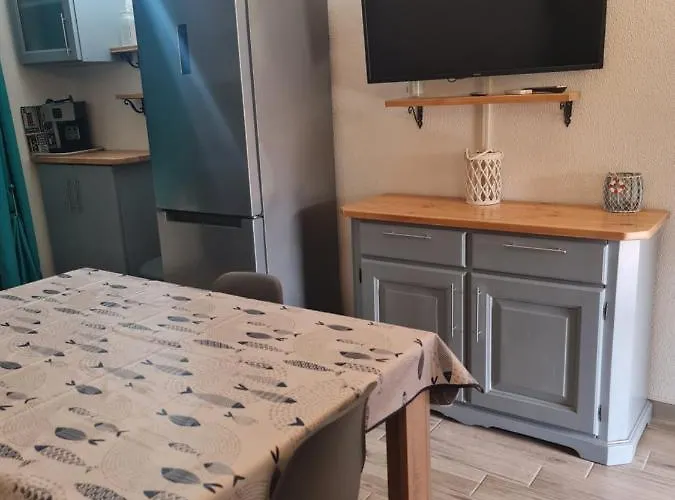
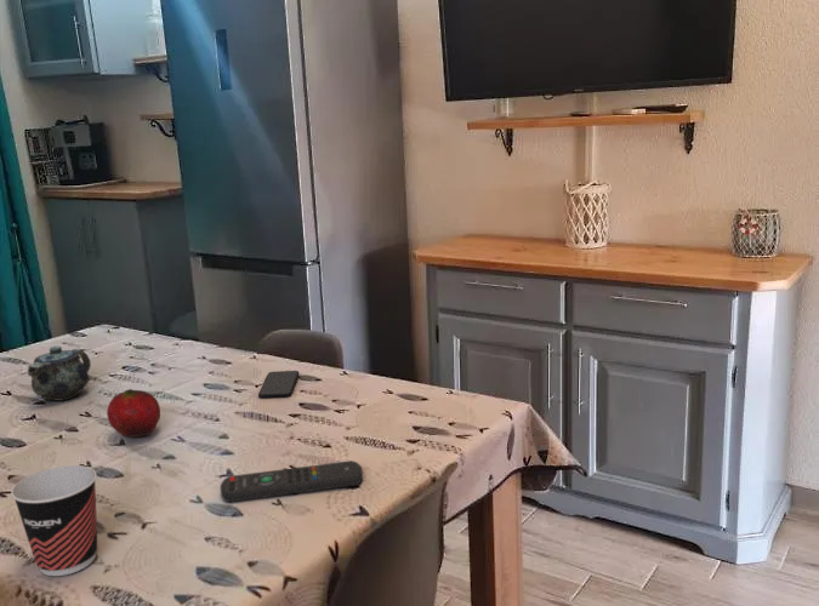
+ cup (61, 521)
+ fruit (133, 411)
+ smartphone (279, 383)
+ chinaware (61, 370)
+ remote control (291, 480)
